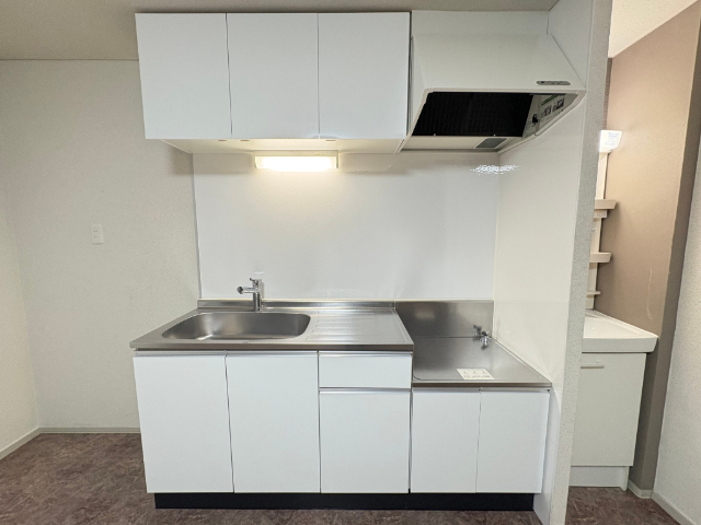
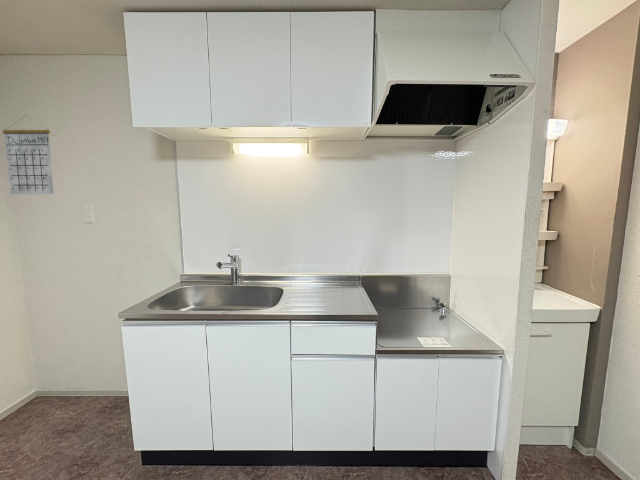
+ calendar (28, 154)
